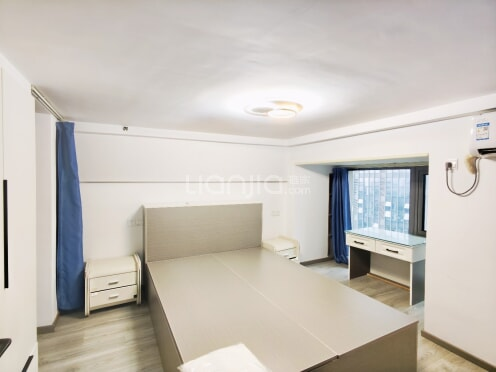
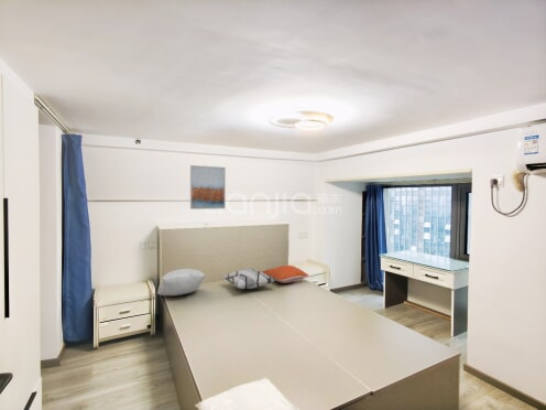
+ decorative pillow (248, 278)
+ wall art (208, 187)
+ pillow (181, 281)
+ pillow (284, 273)
